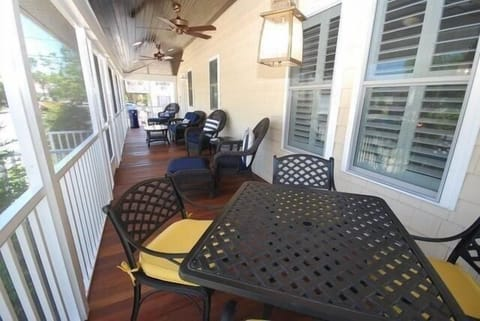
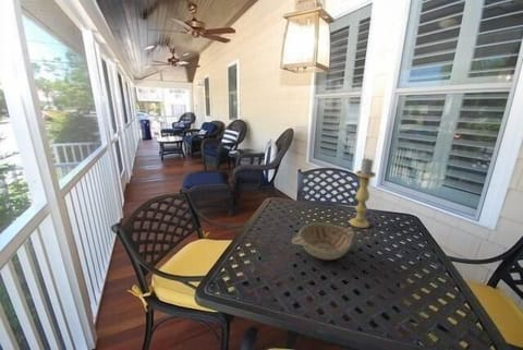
+ decorative bowl (324, 243)
+ candle holder (363, 192)
